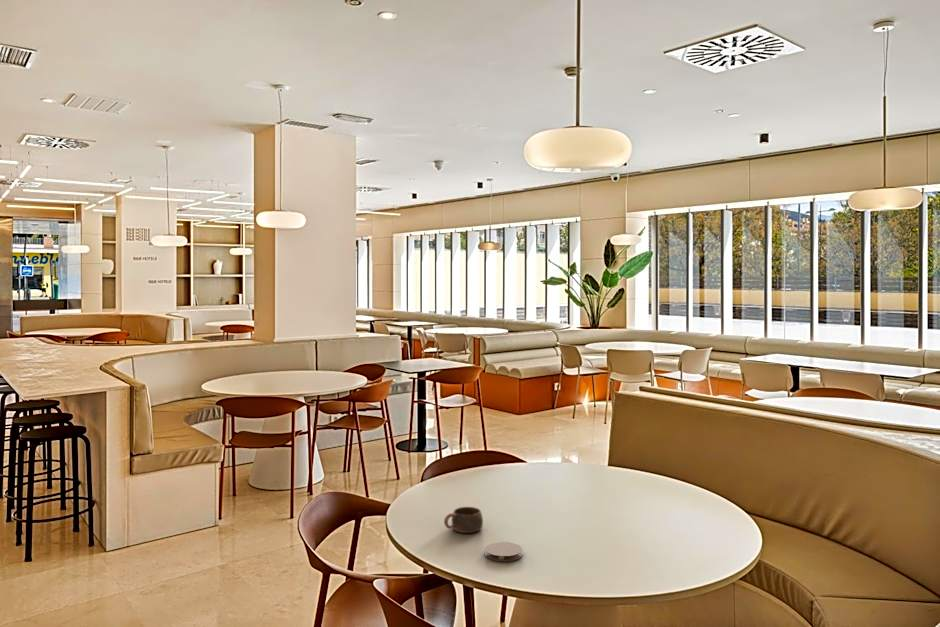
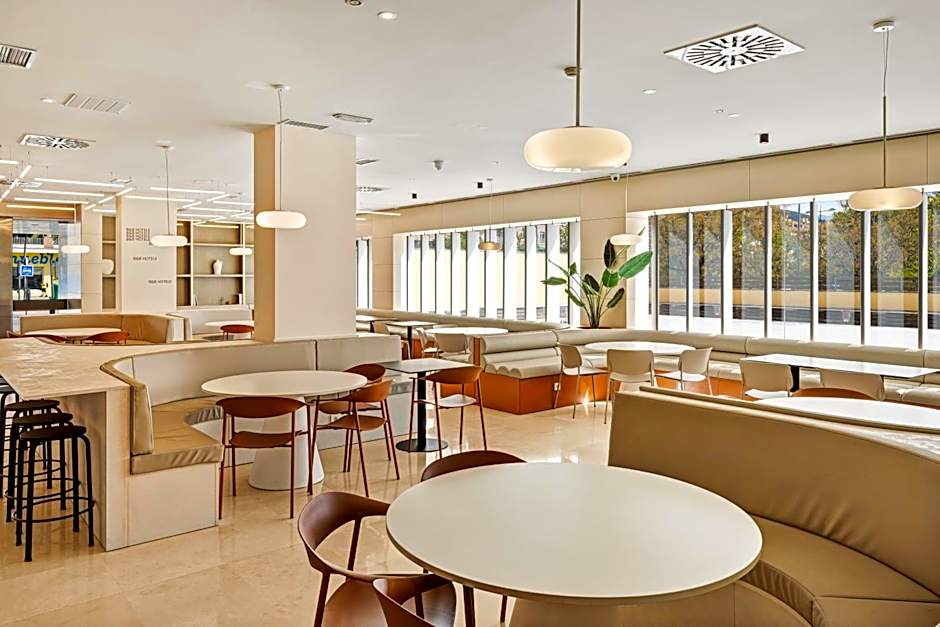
- cup (462, 519)
- coaster (503, 551)
